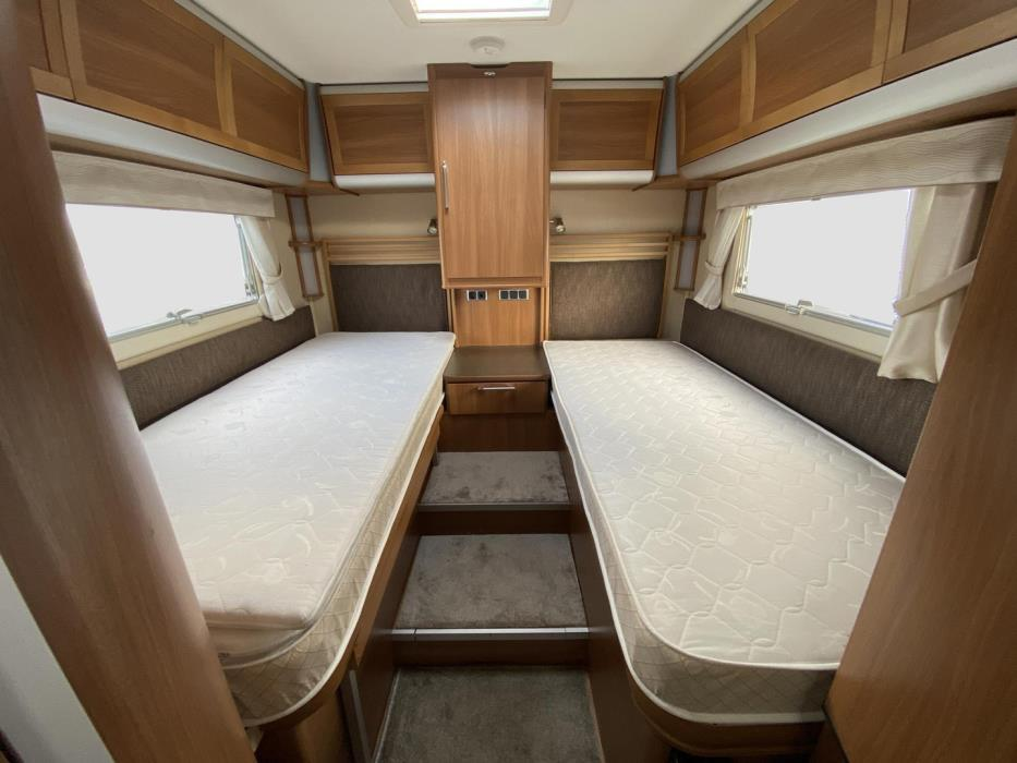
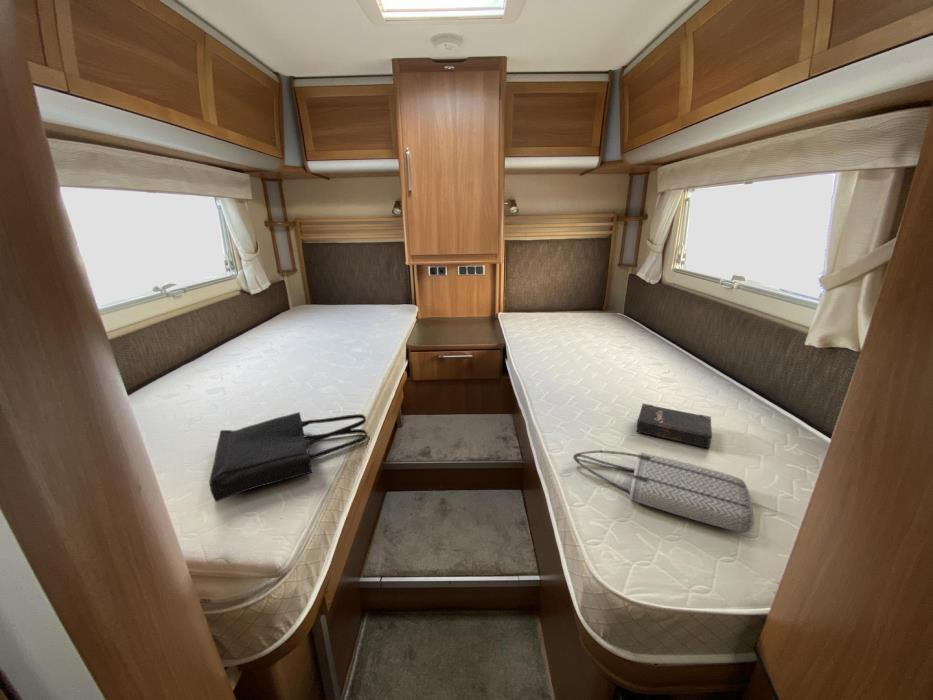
+ tote bag (653, 479)
+ tote bag (296, 442)
+ hardback book (673, 424)
